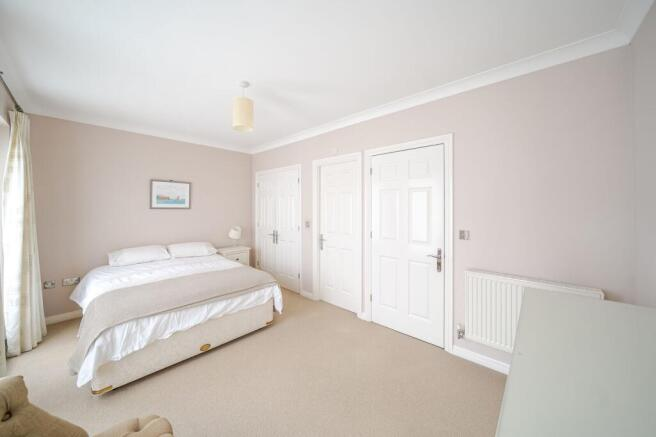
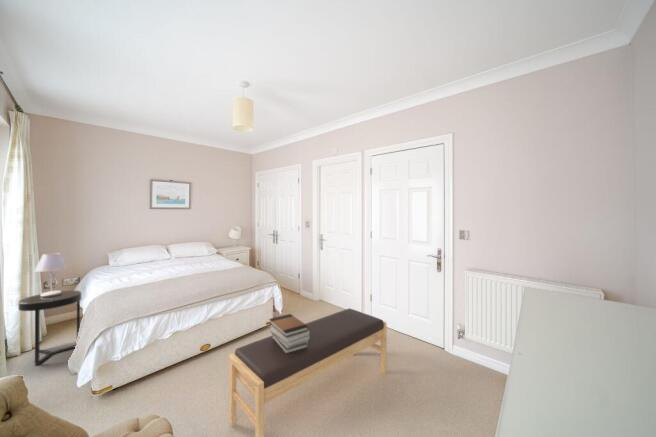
+ bench (318, 363)
+ book stack (288, 332)
+ table lamp (51, 274)
+ side table (39, 325)
